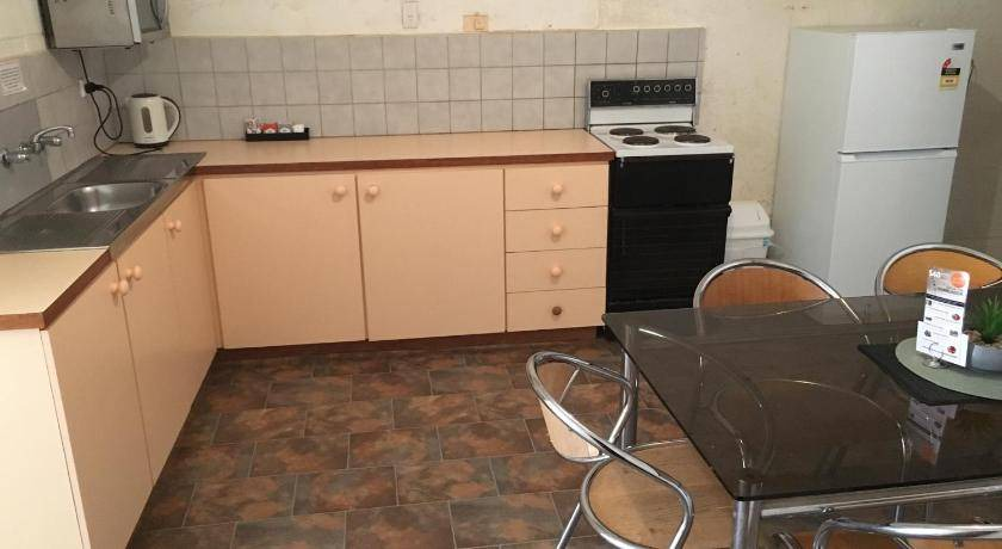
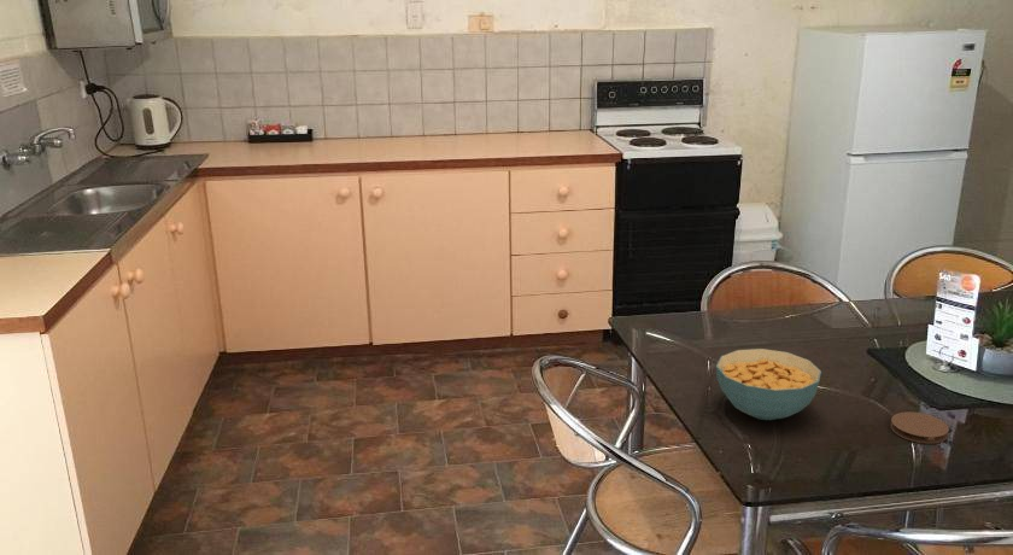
+ cereal bowl (766, 391)
+ coaster (919, 427)
